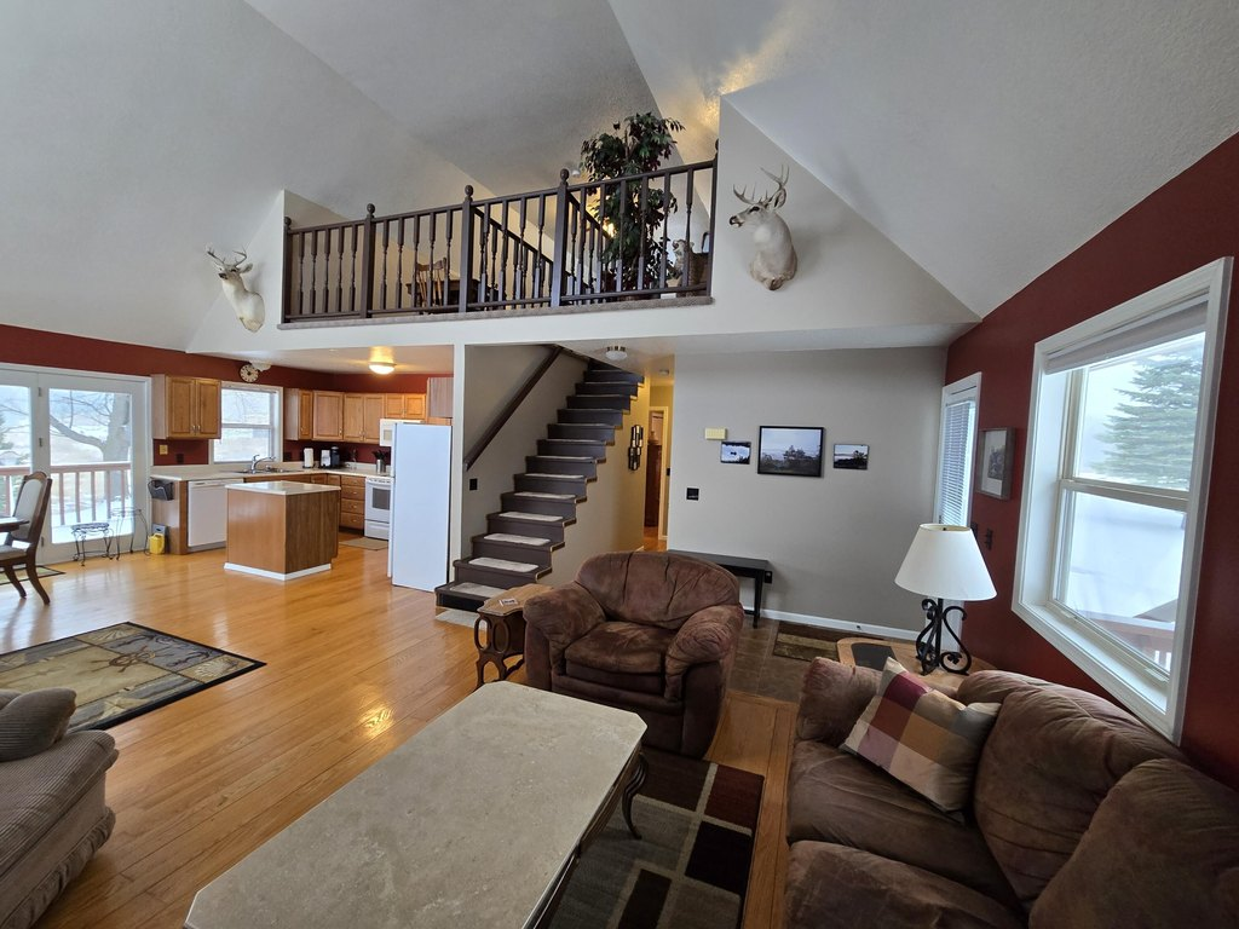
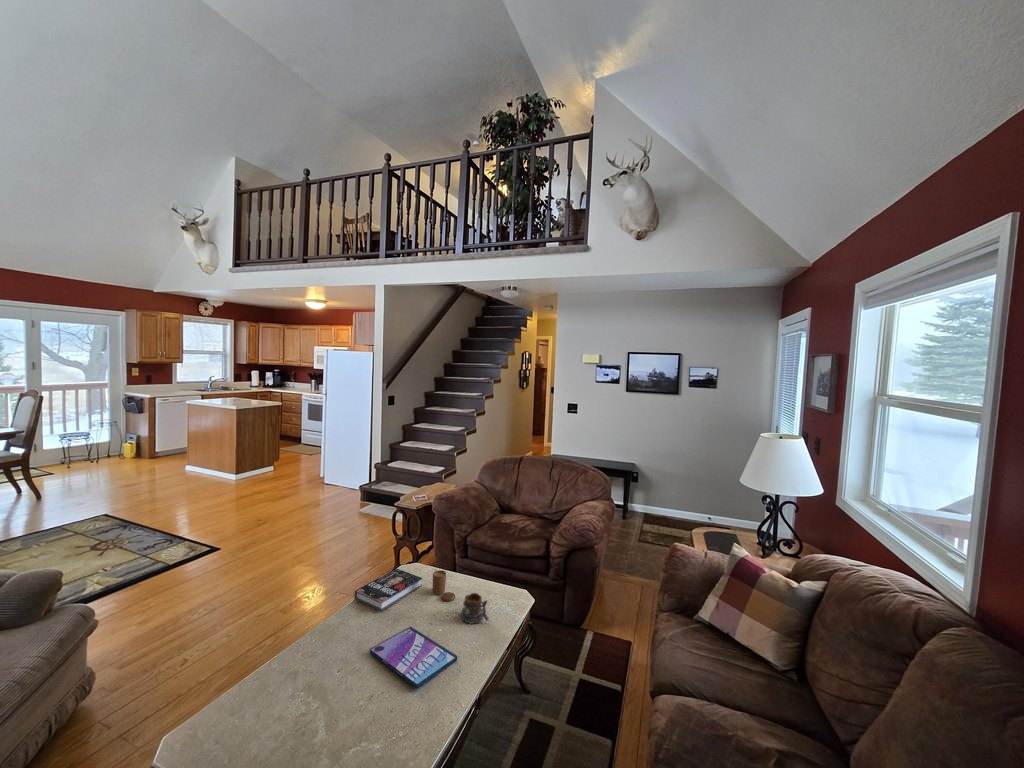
+ mug (476, 607)
+ book (389, 588)
+ video game case (413, 654)
+ candle (443, 585)
